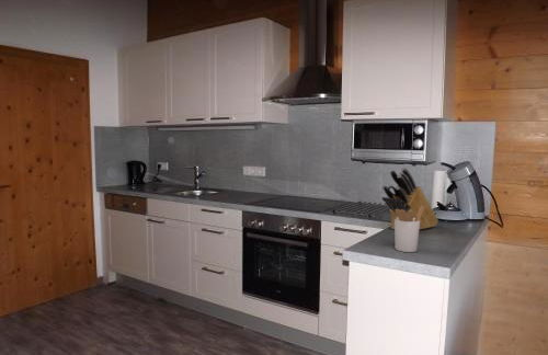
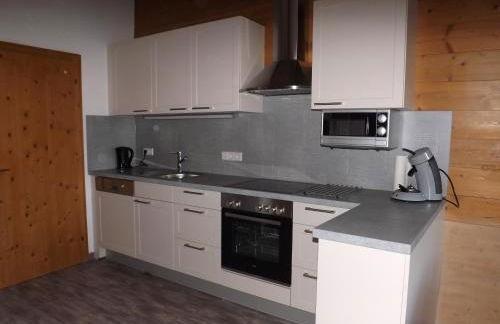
- knife block (410, 197)
- utensil holder (406, 228)
